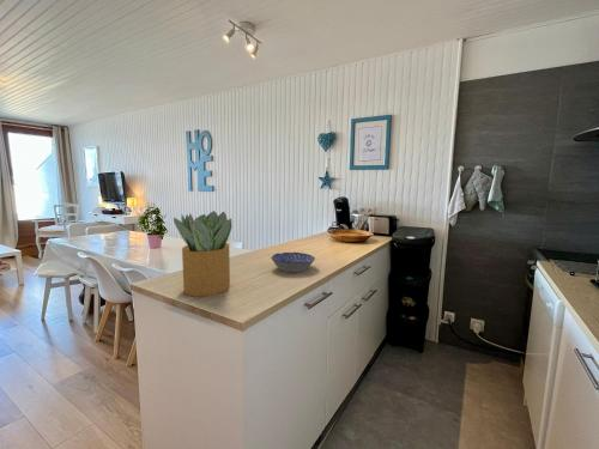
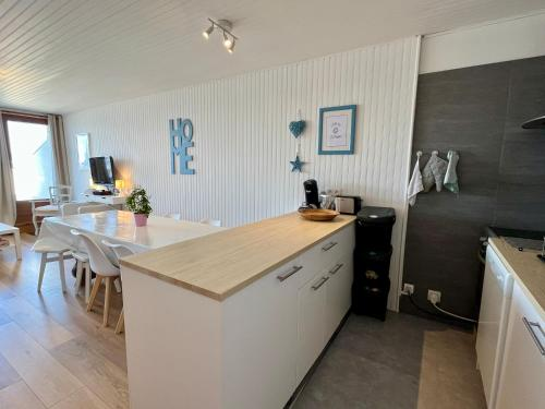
- potted plant (202, 251)
- bowl (292, 261)
